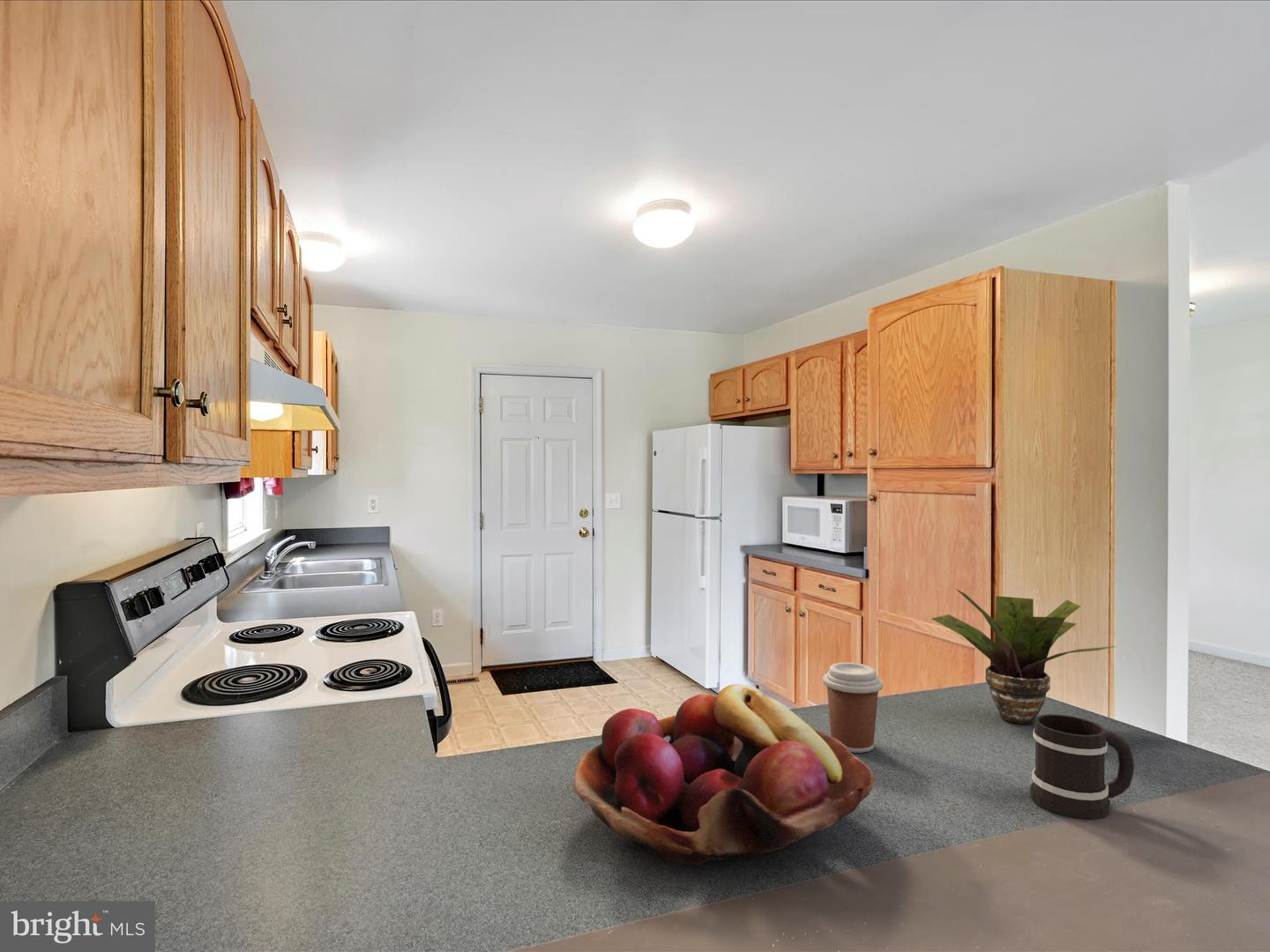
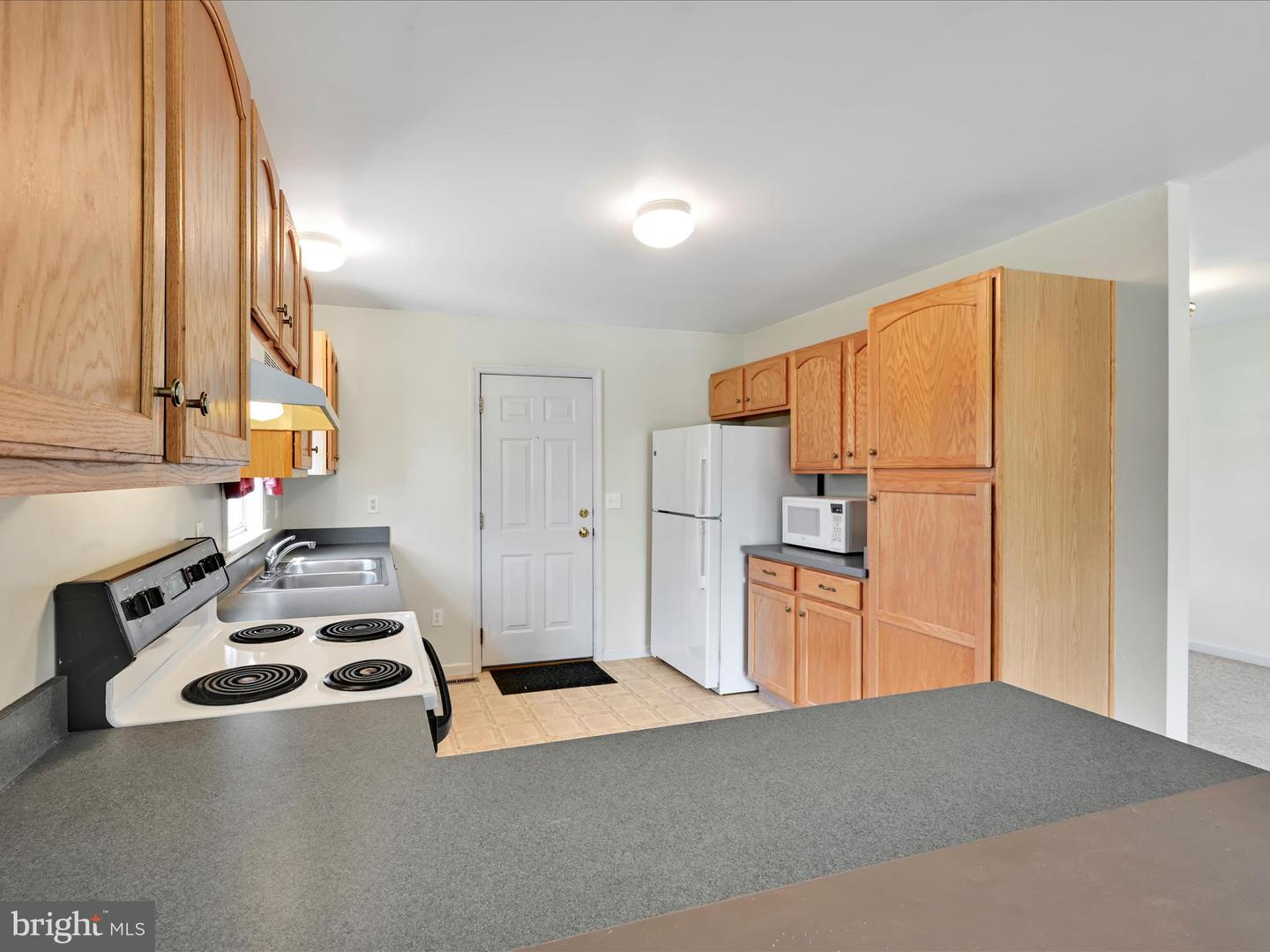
- potted plant (1019, 656)
- coffee cup (852, 706)
- fruit basket (724, 758)
- mug (1082, 764)
